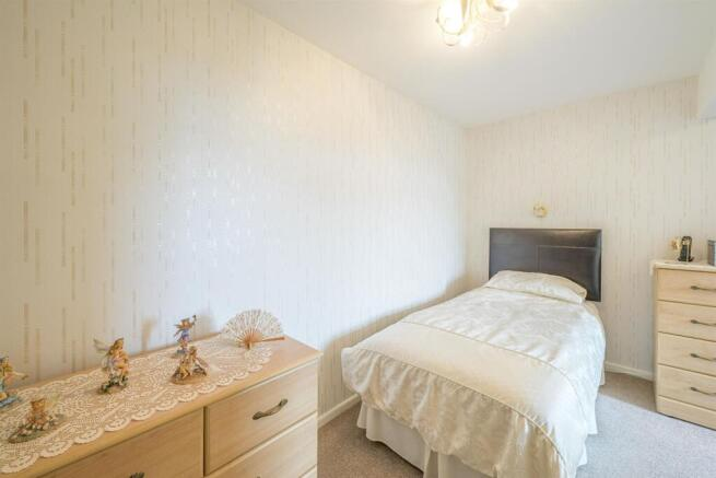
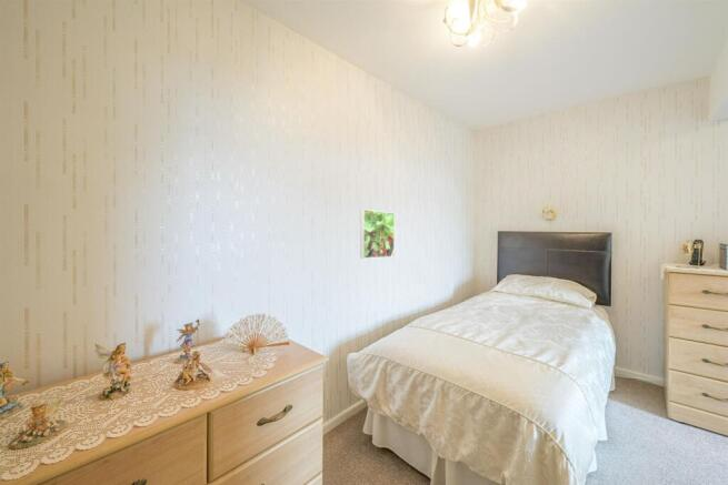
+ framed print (378, 234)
